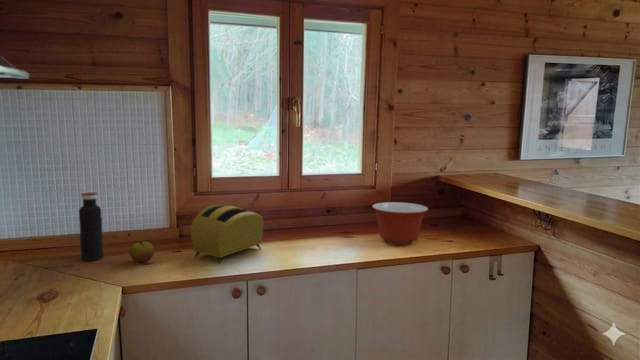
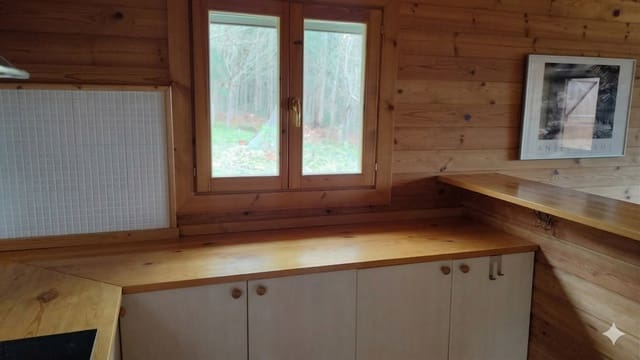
- water bottle (90, 226)
- mixing bowl (399, 224)
- toaster (229, 230)
- apple (142, 251)
